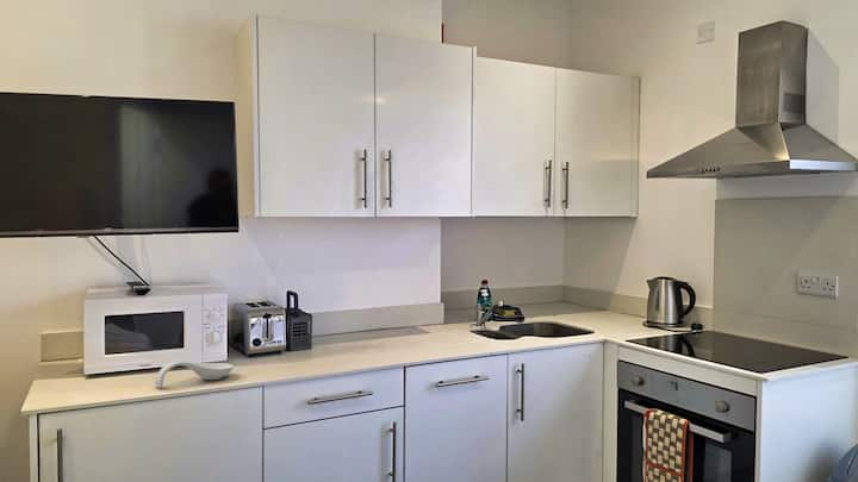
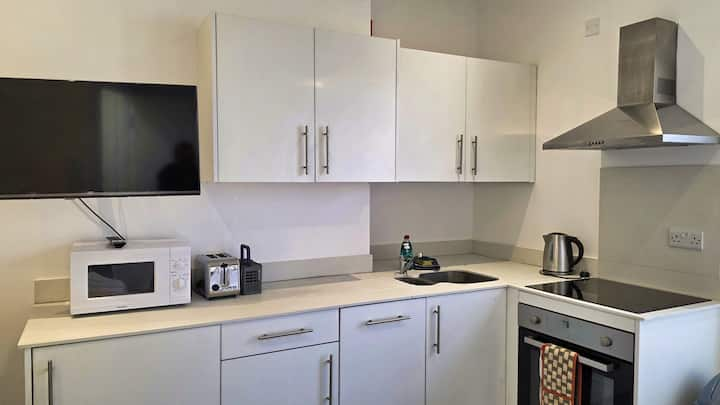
- spoon rest (195, 369)
